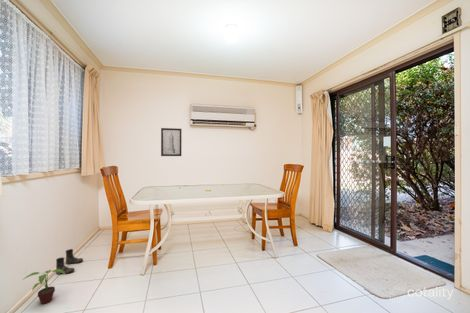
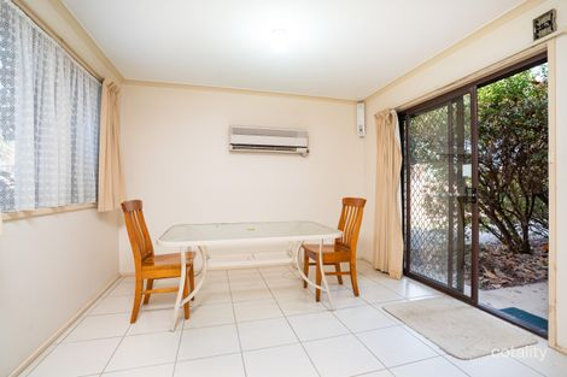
- boots (70, 260)
- wall art (171, 142)
- potted plant (45, 286)
